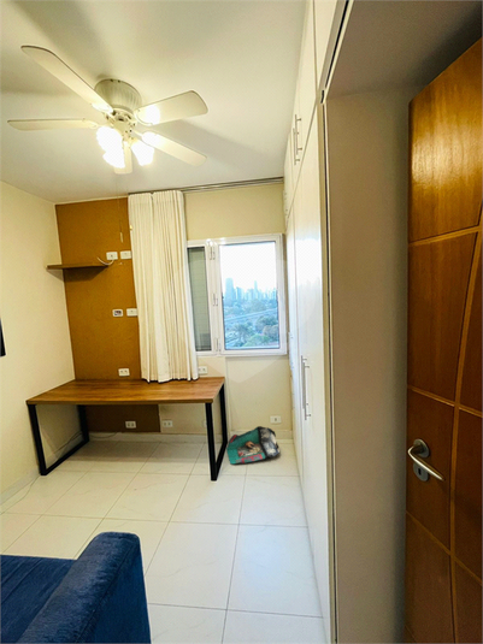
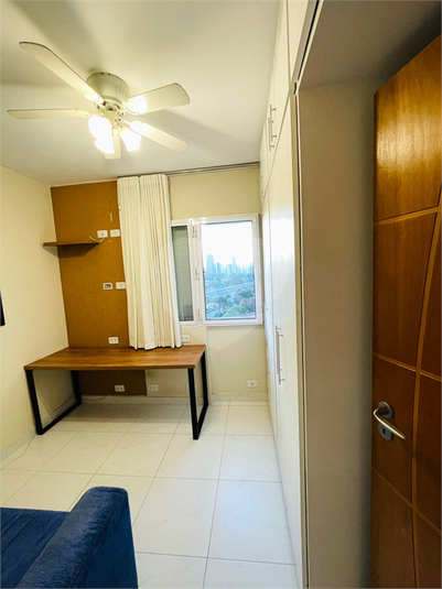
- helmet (251, 443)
